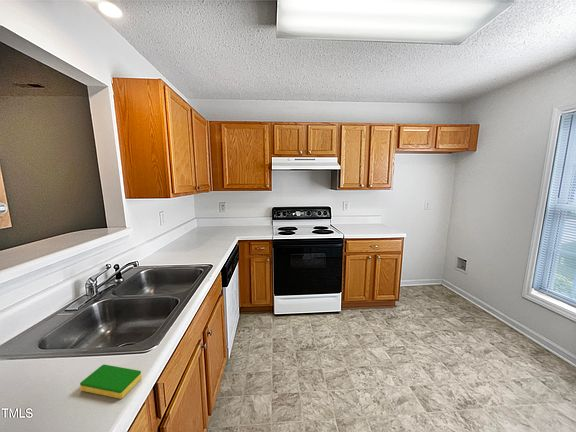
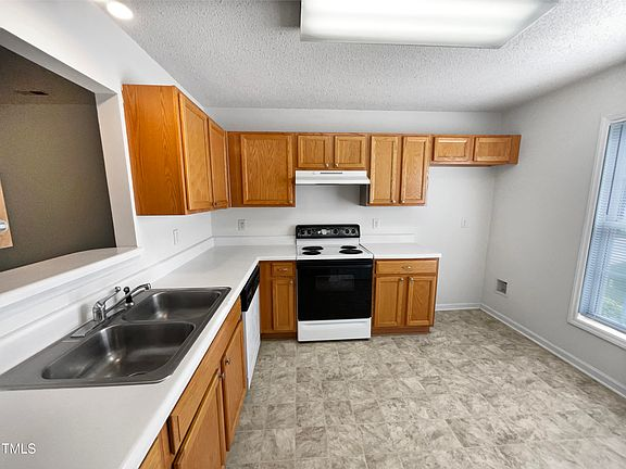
- dish sponge (111, 380)
